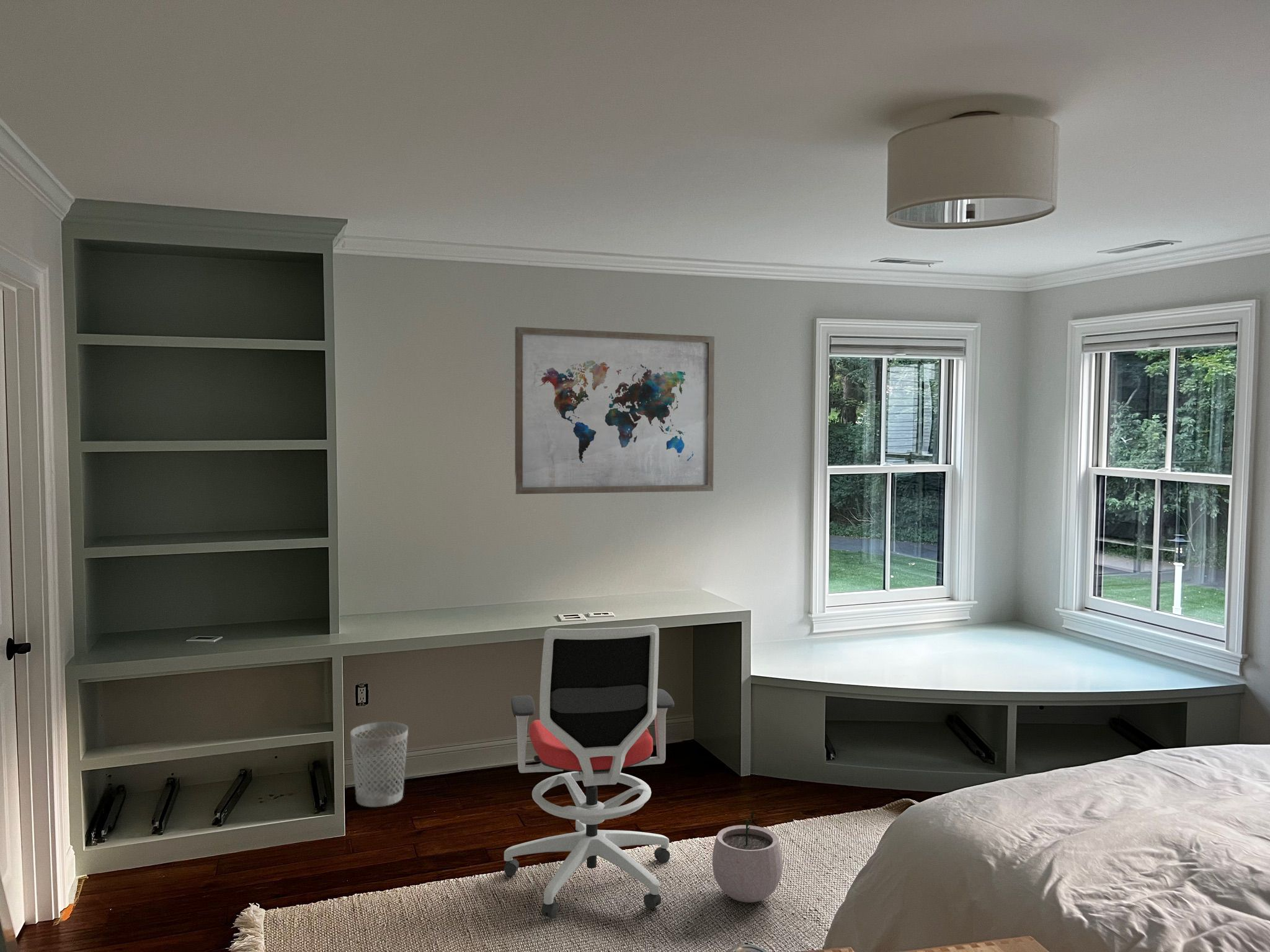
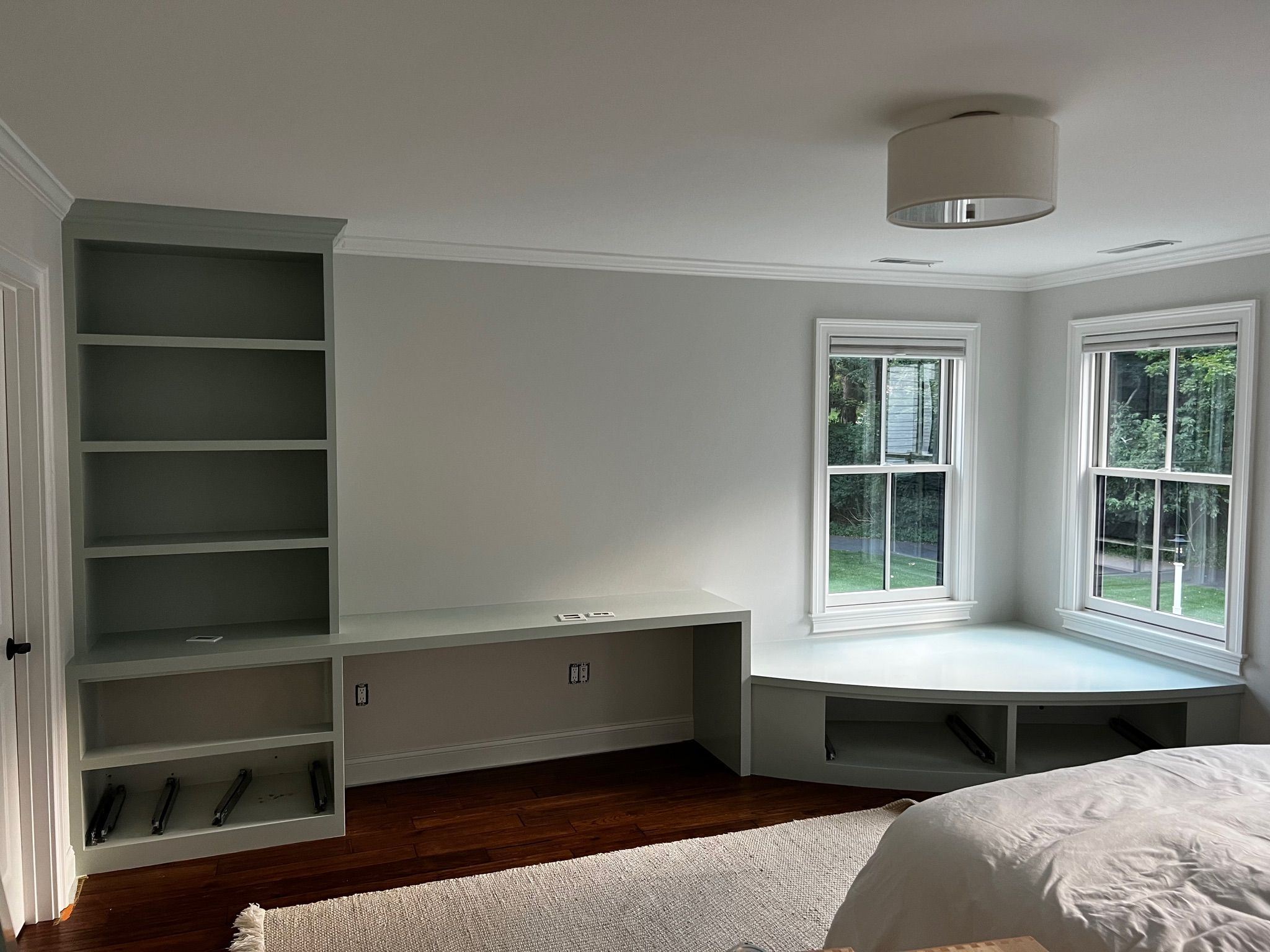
- office chair (591, 744)
- plant pot (747, 853)
- wall art (618, 412)
- wastebasket (380, 764)
